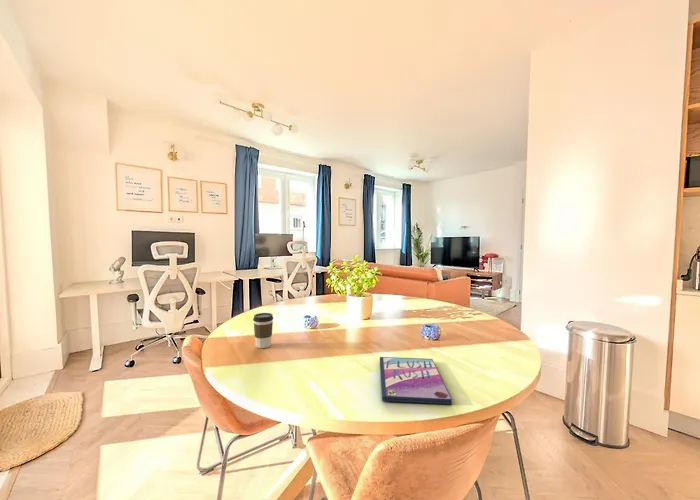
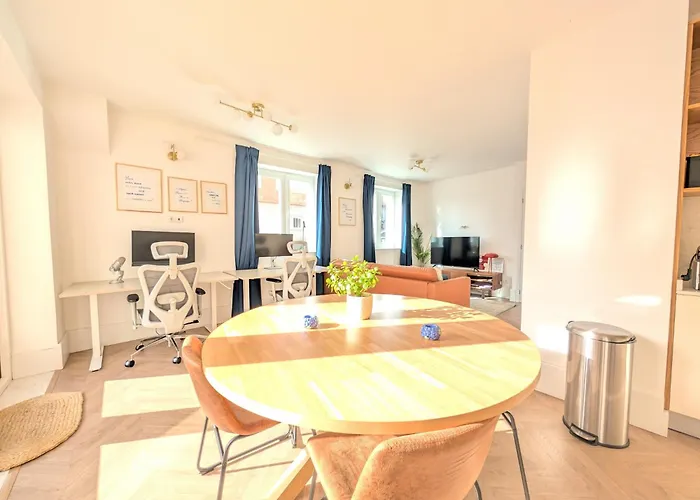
- coffee cup (263, 330)
- video game case (410, 377)
